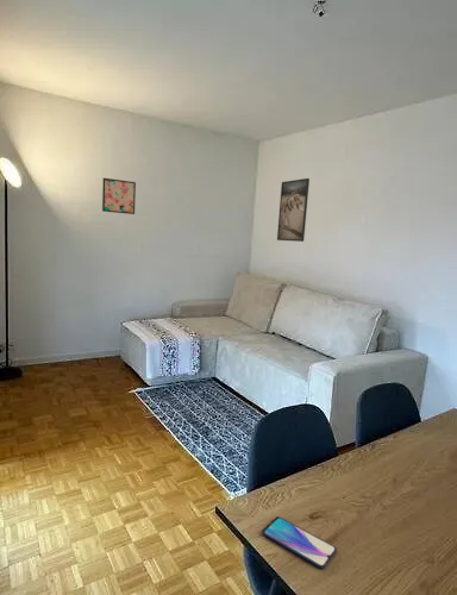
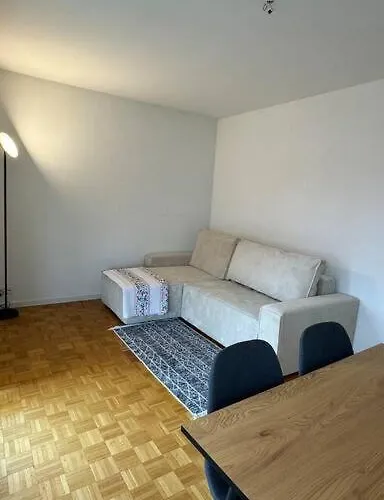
- wall art (119, 196)
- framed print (292, 211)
- smartphone (298, 540)
